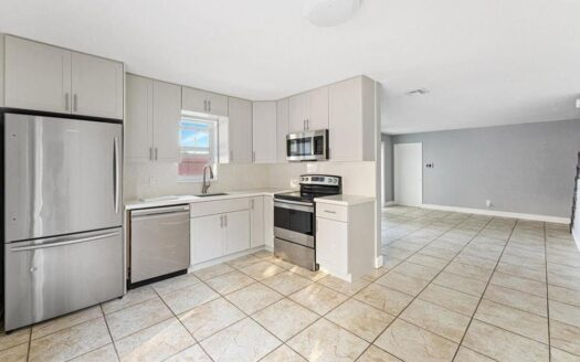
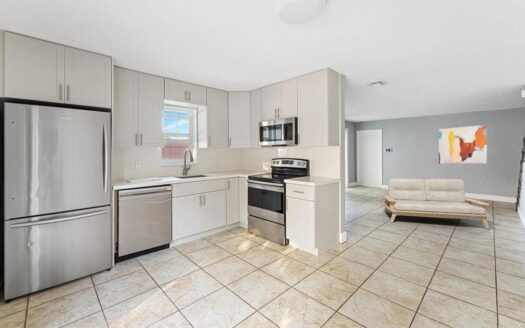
+ loveseat (429, 199)
+ wall art (461, 145)
